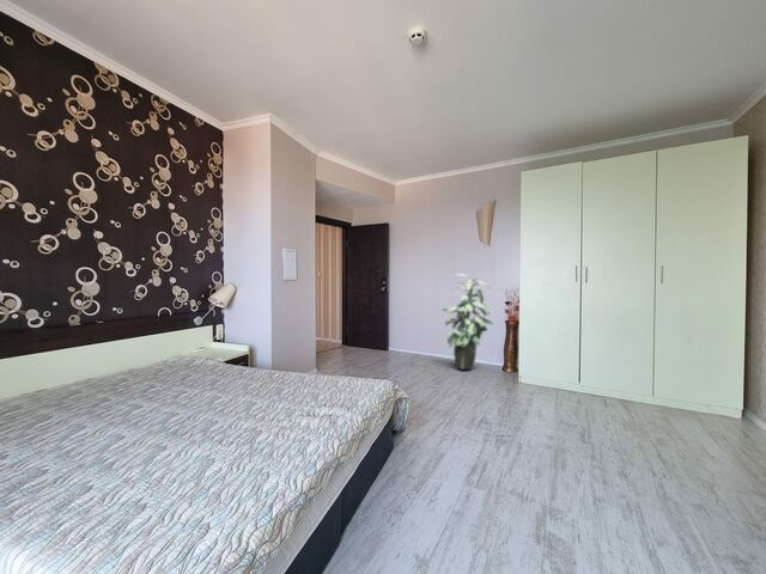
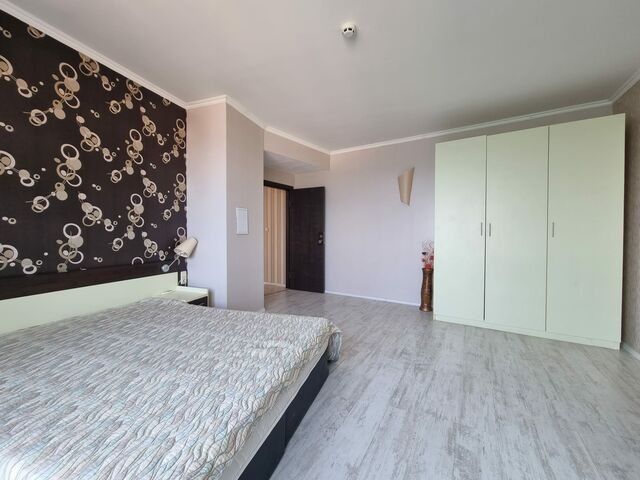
- indoor plant (464, 320)
